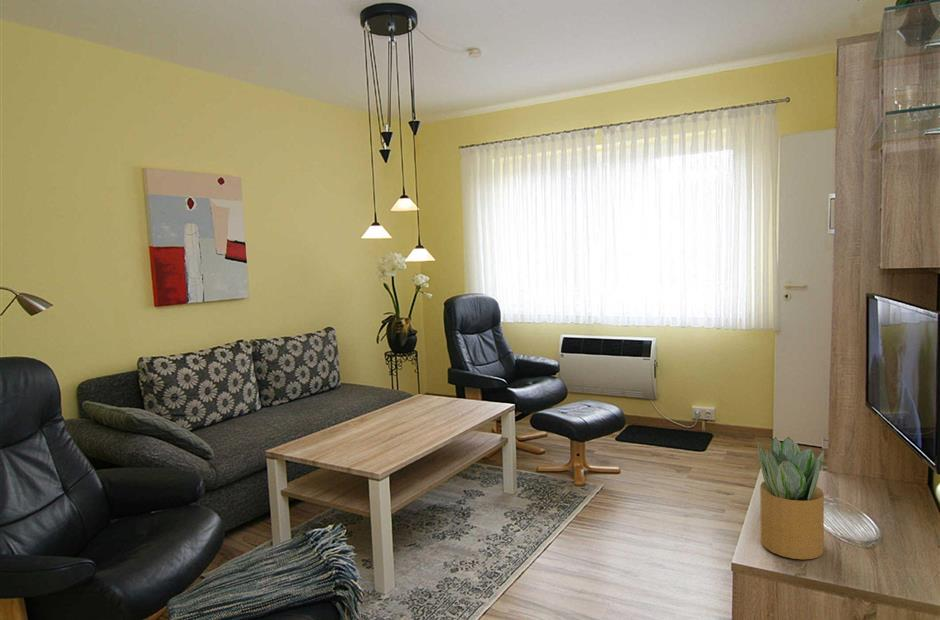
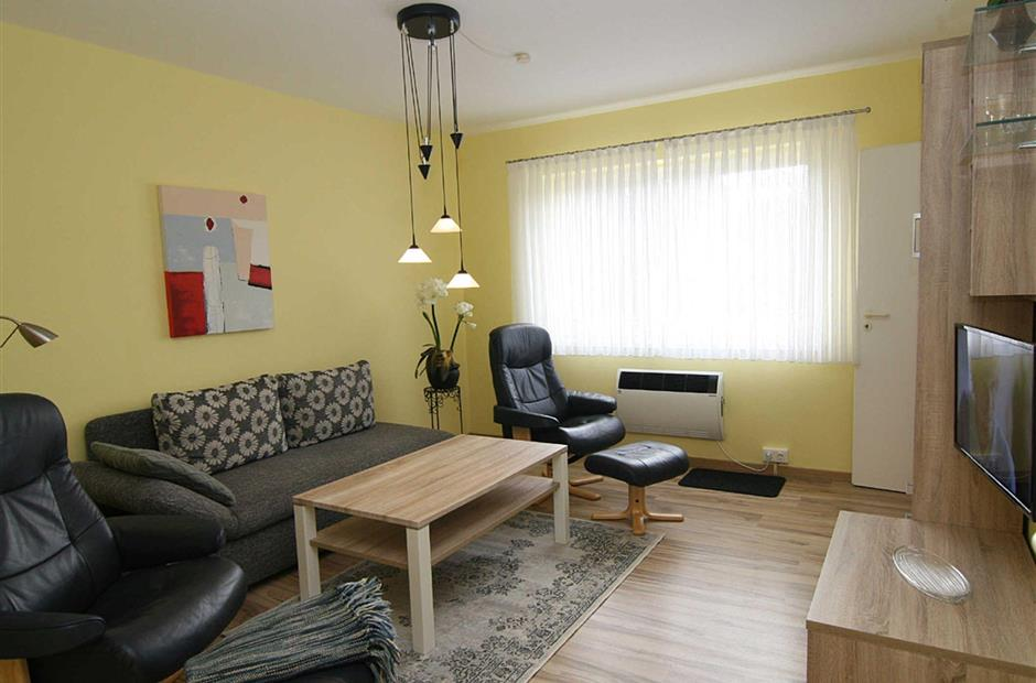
- potted plant (790, 496)
